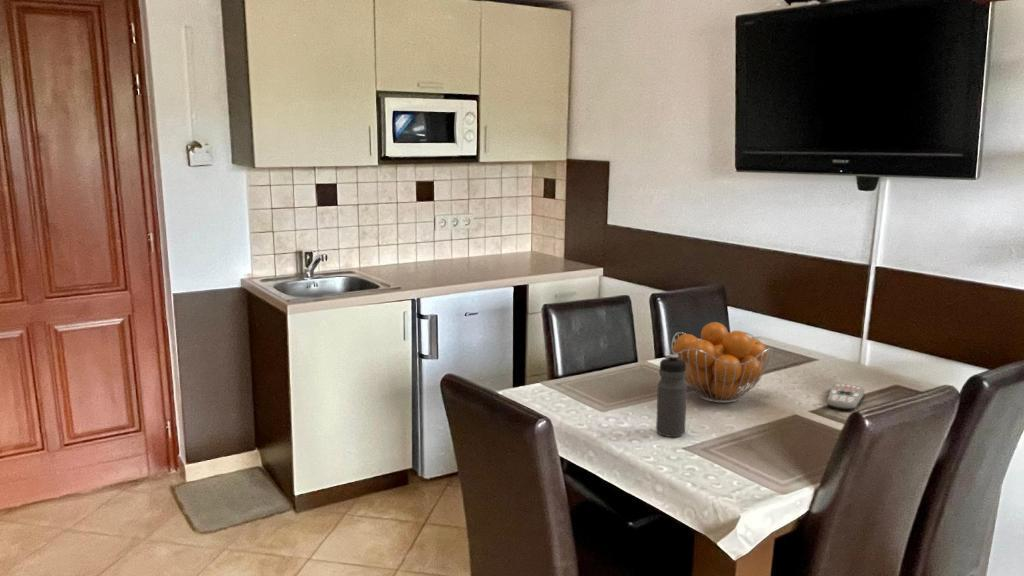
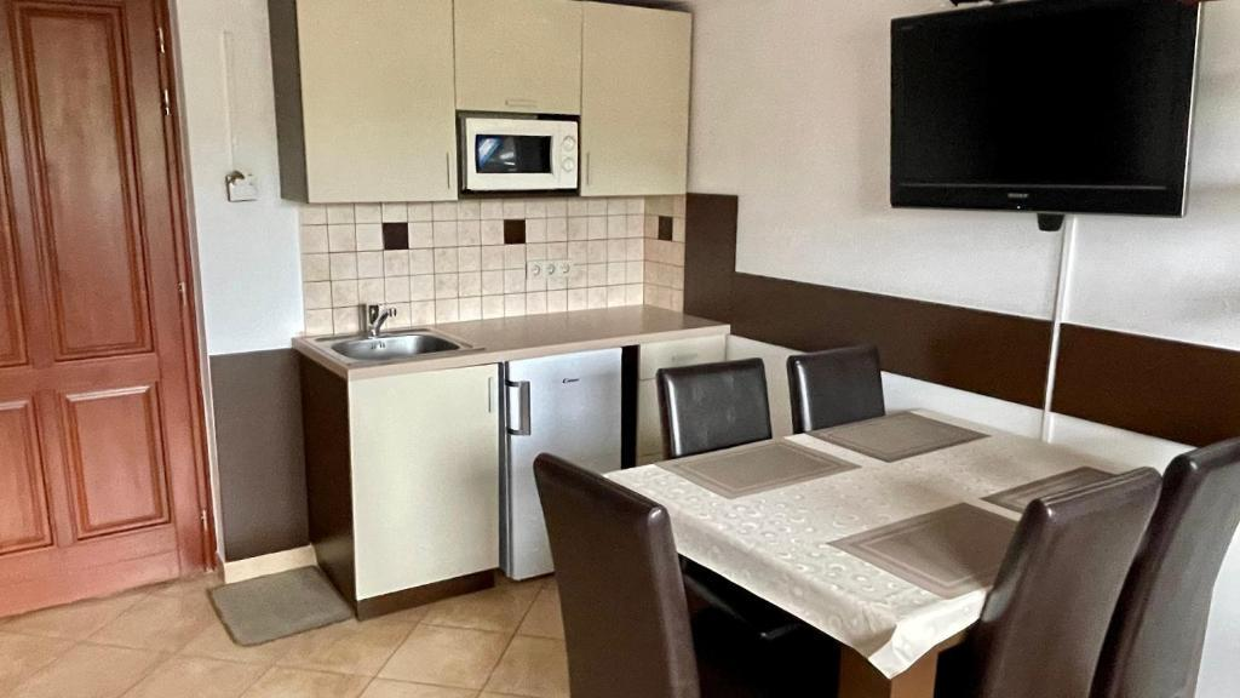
- remote control (844, 396)
- water bottle (671, 394)
- fruit basket (720, 361)
